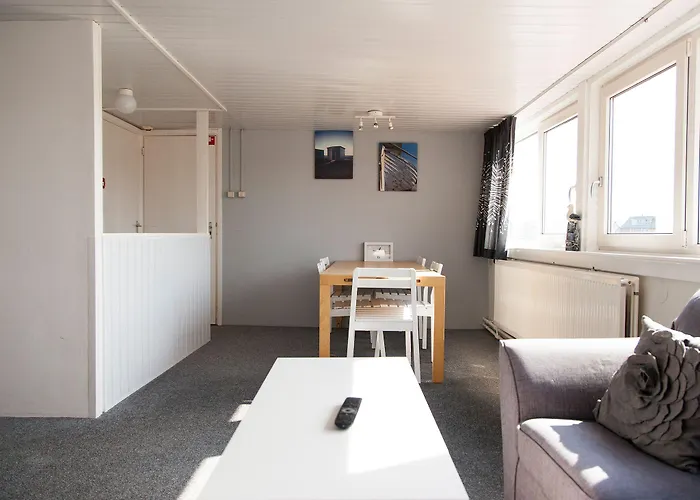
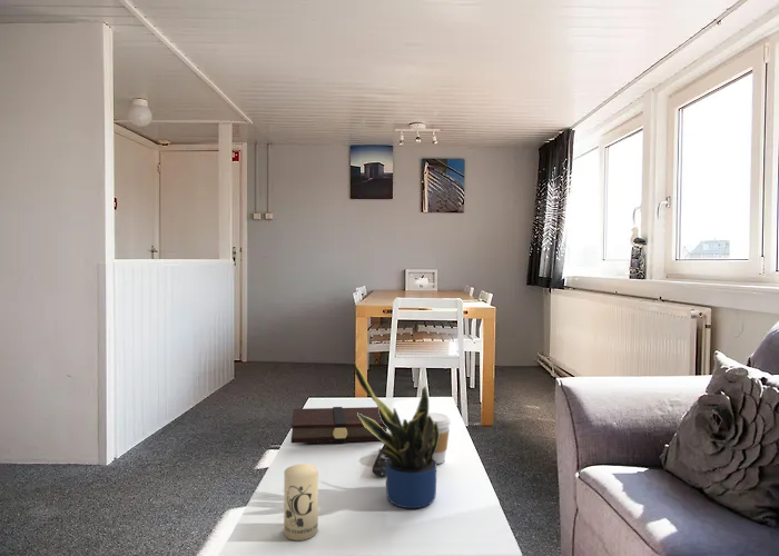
+ coffee cup (438, 438)
+ candle (300, 500)
+ book (338, 424)
+ potted plant (396, 433)
